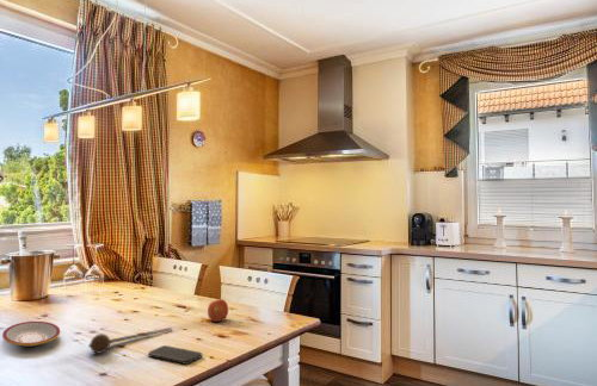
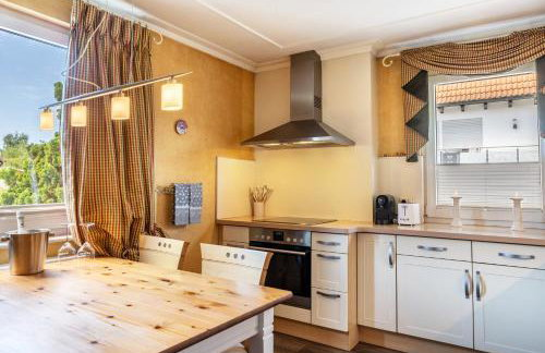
- plate (31, 335)
- spoon (135, 335)
- smartphone (174, 354)
- fruit (217, 310)
